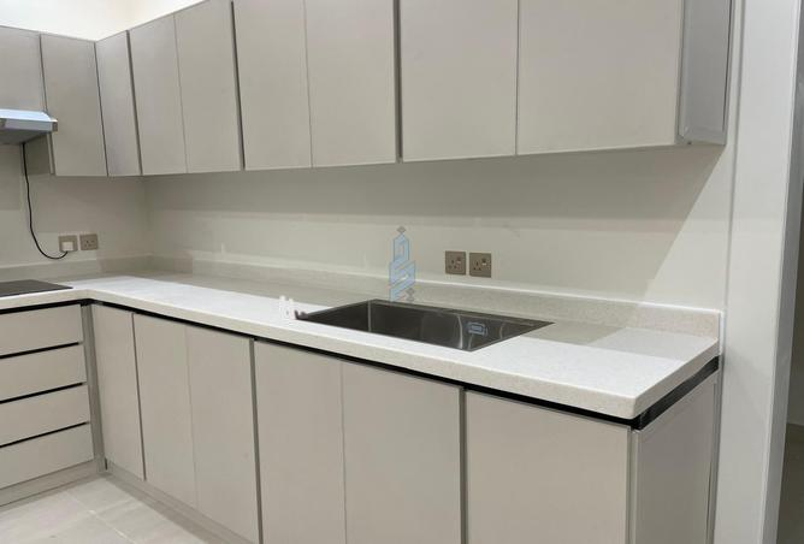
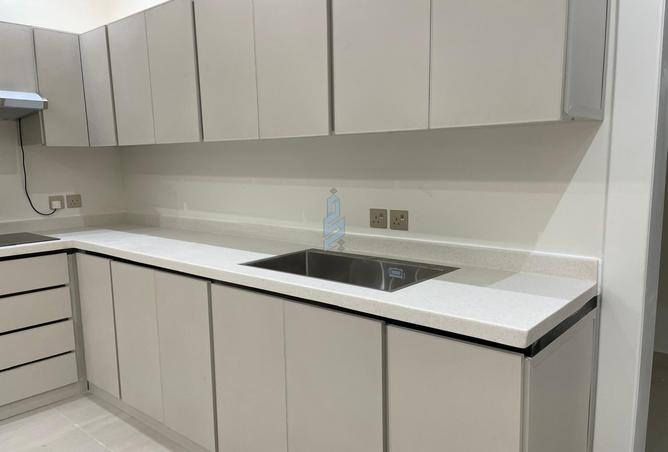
- salt and pepper shaker set (290, 306)
